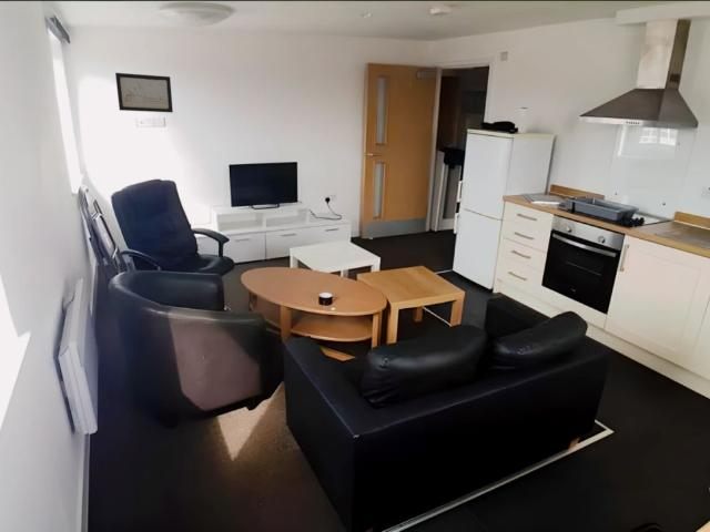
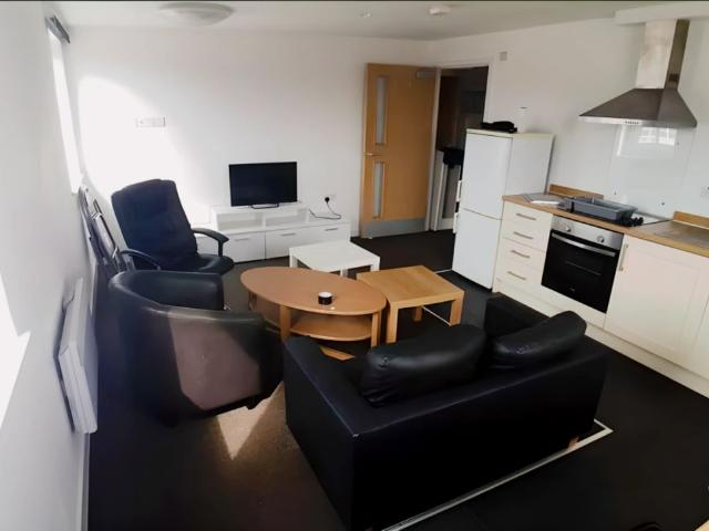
- wall art (144, 93)
